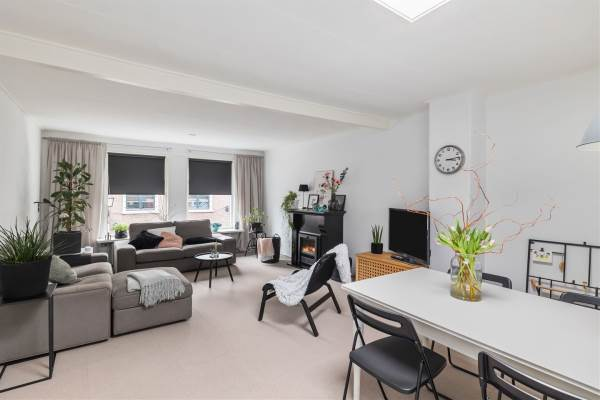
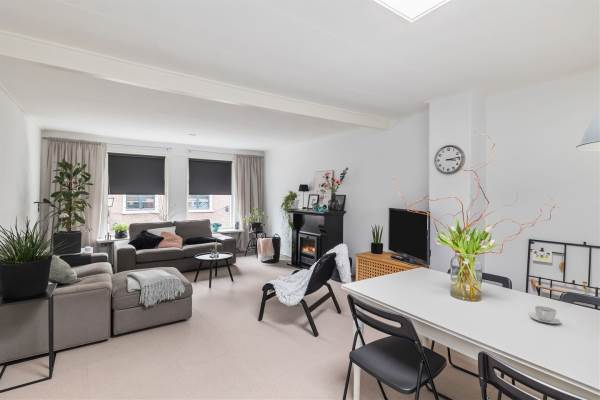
+ teacup (545, 314)
